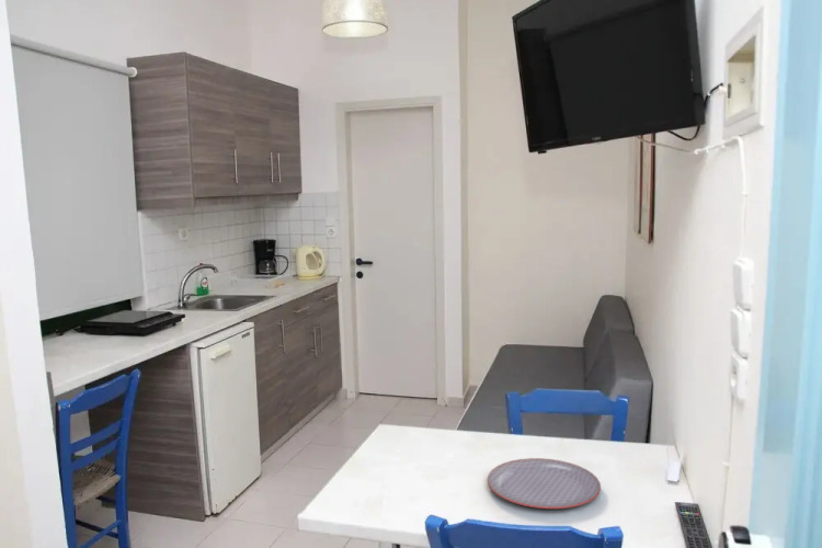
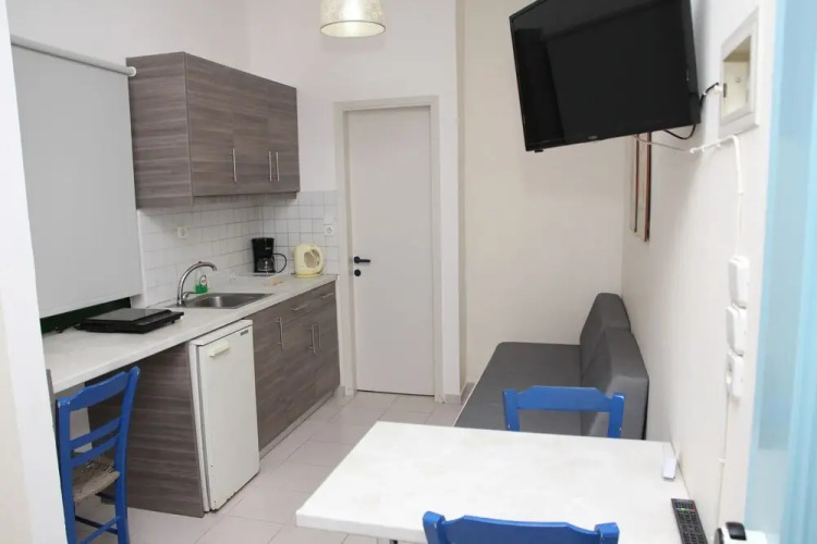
- plate (543, 484)
